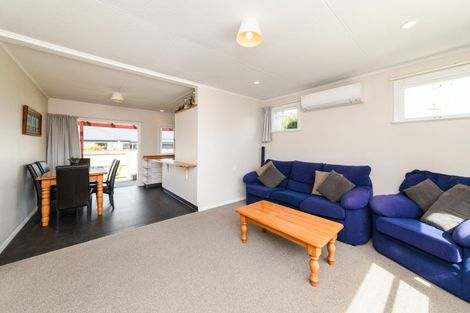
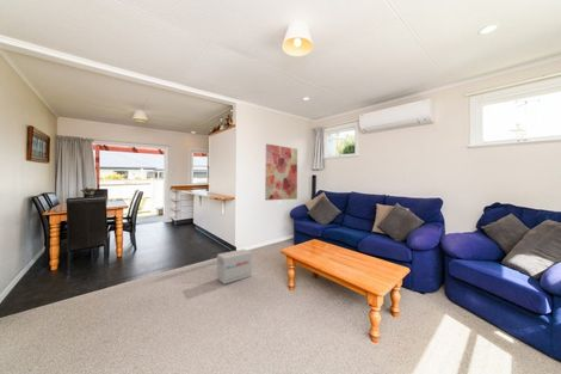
+ wall art (282, 172)
+ cardboard box (234, 265)
